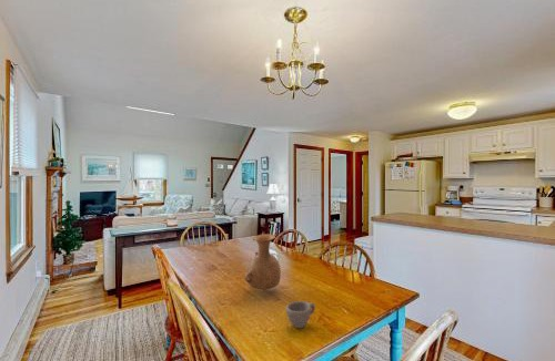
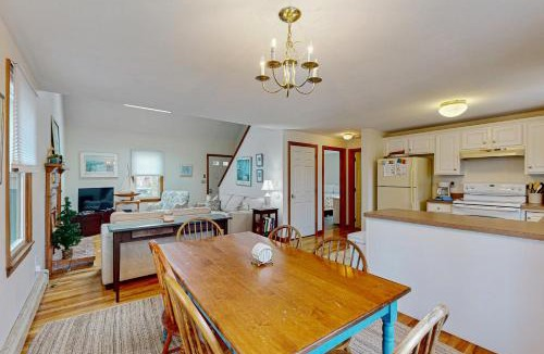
- cup (301, 313)
- vase (263, 262)
